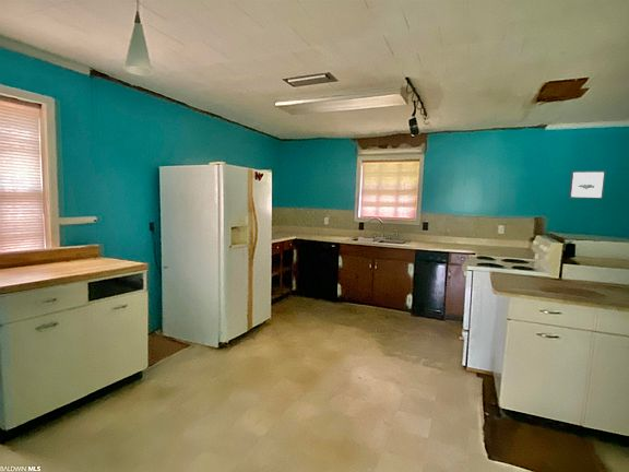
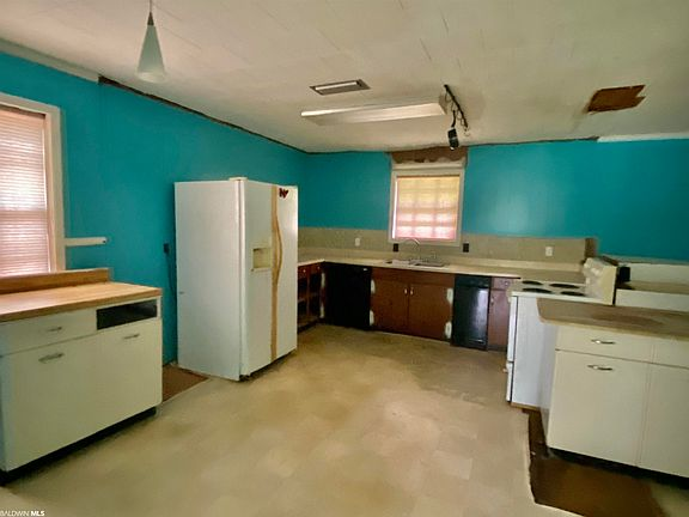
- wall art (586, 185)
